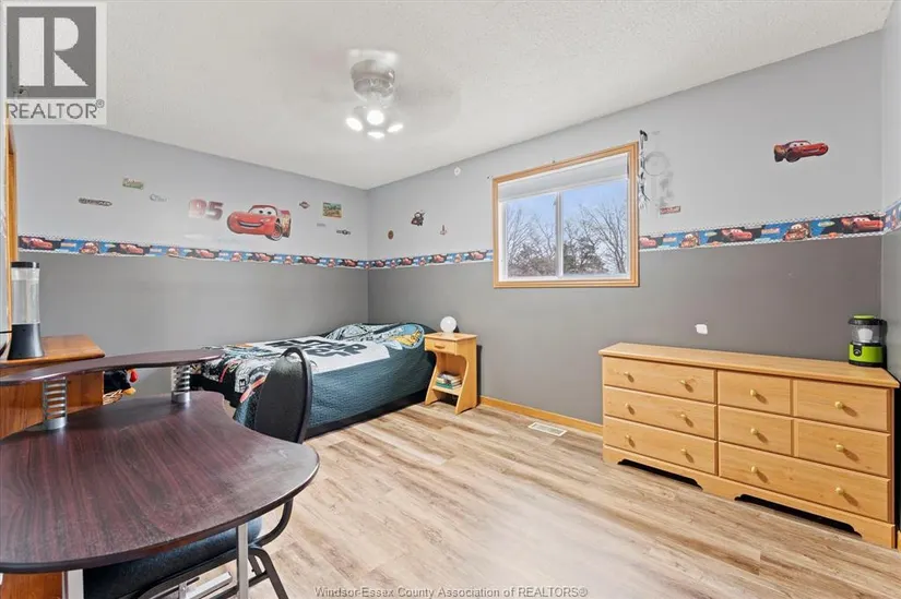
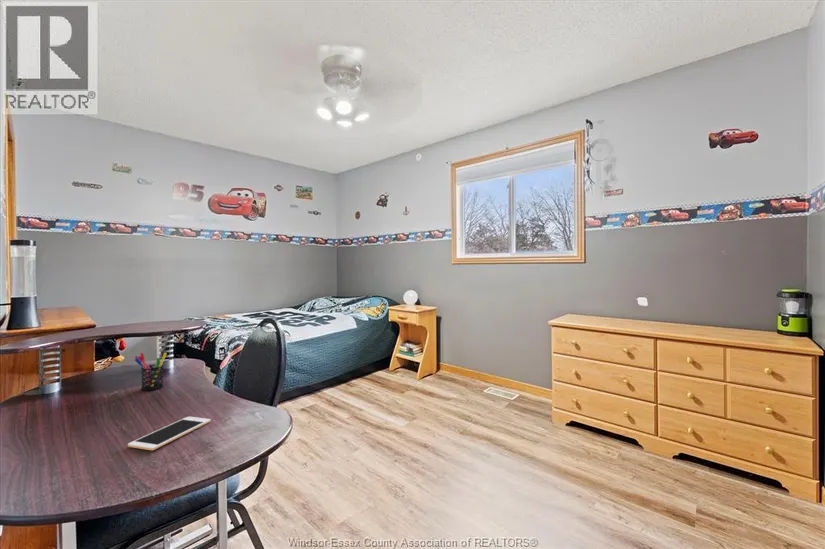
+ pen holder (152, 369)
+ cell phone (172, 431)
